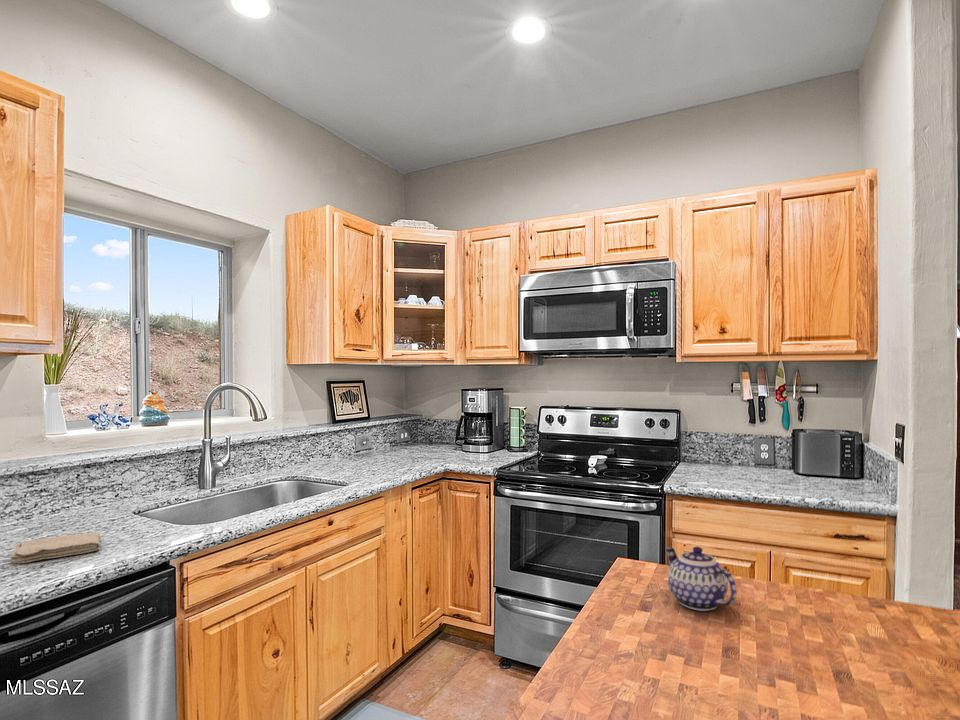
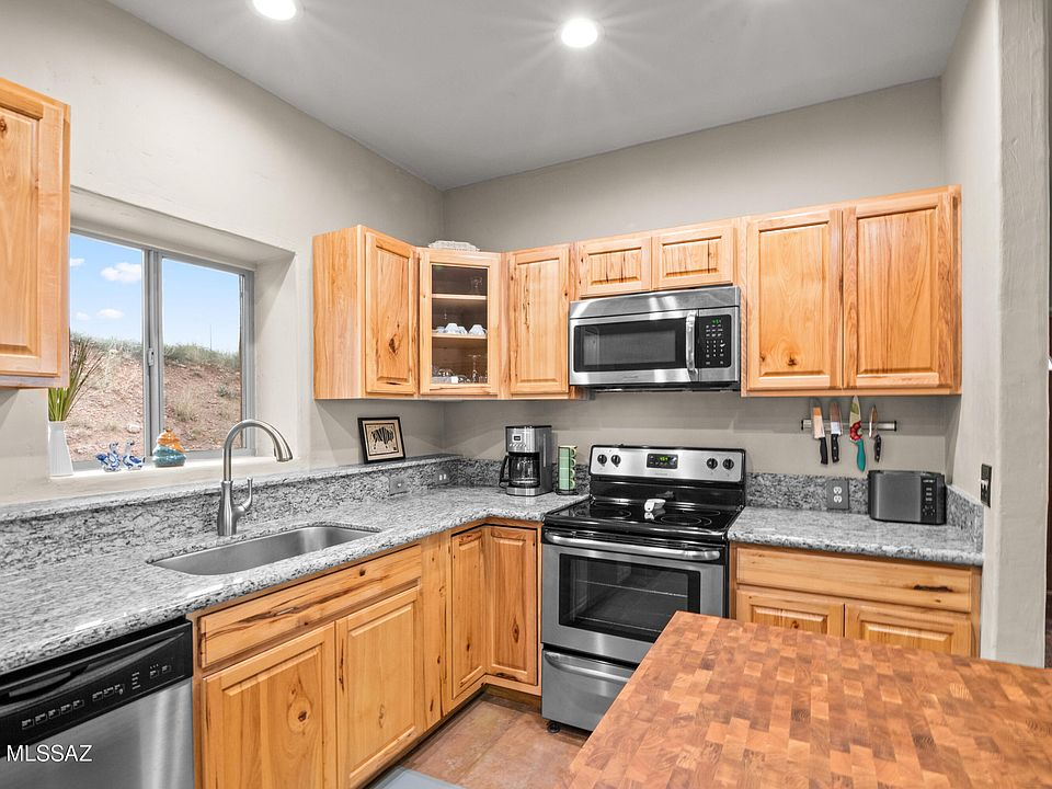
- washcloth (58, 545)
- teapot (697, 575)
